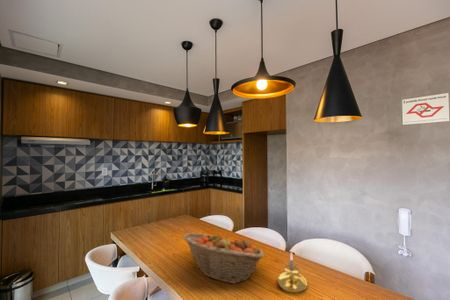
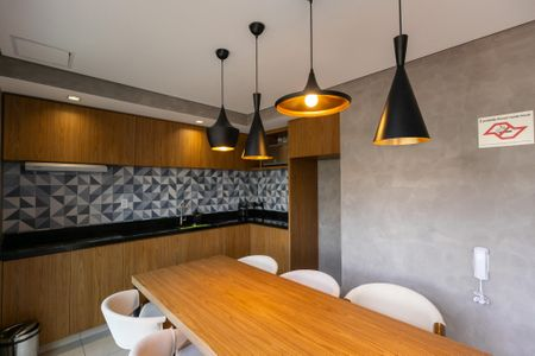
- fruit basket (222, 250)
- candle holder (292, 266)
